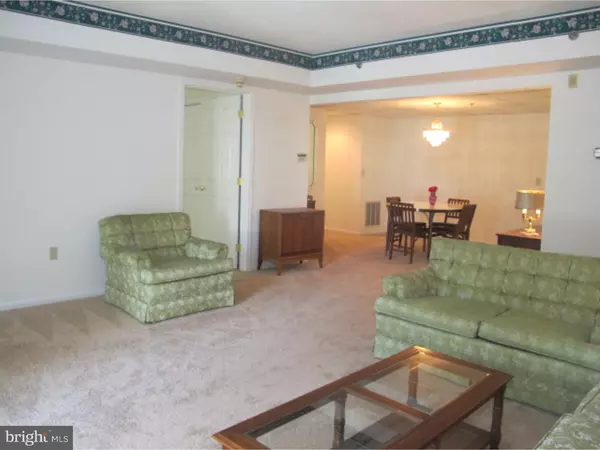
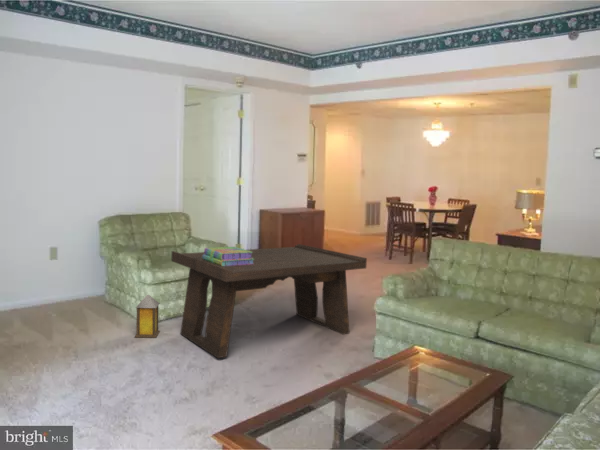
+ coffee table (265, 287)
+ lantern (147, 314)
+ stack of books (228, 255)
